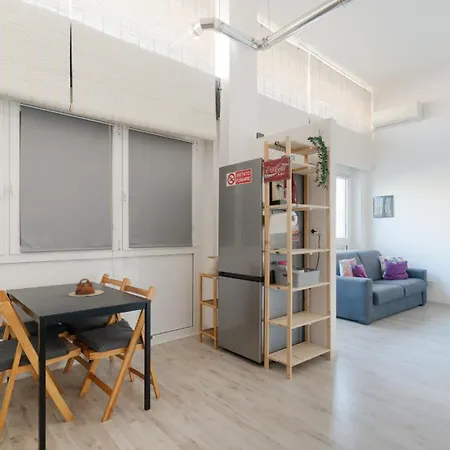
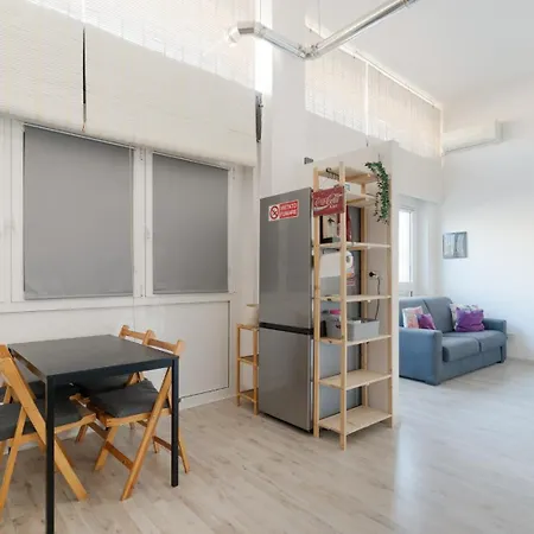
- teapot (86, 285)
